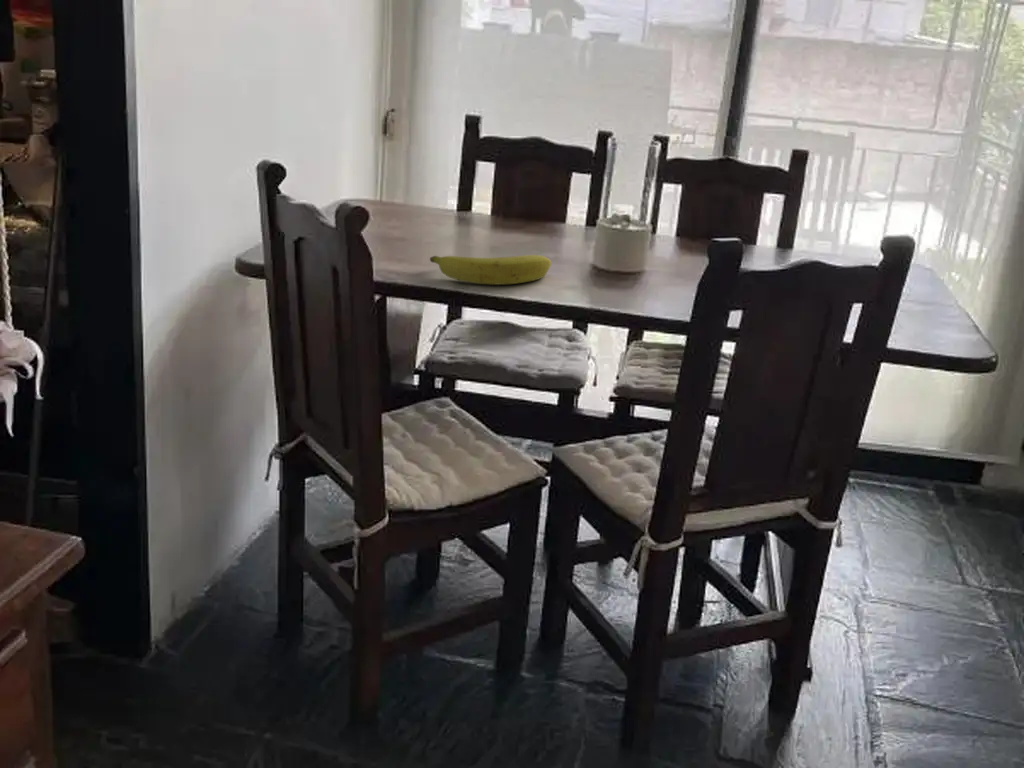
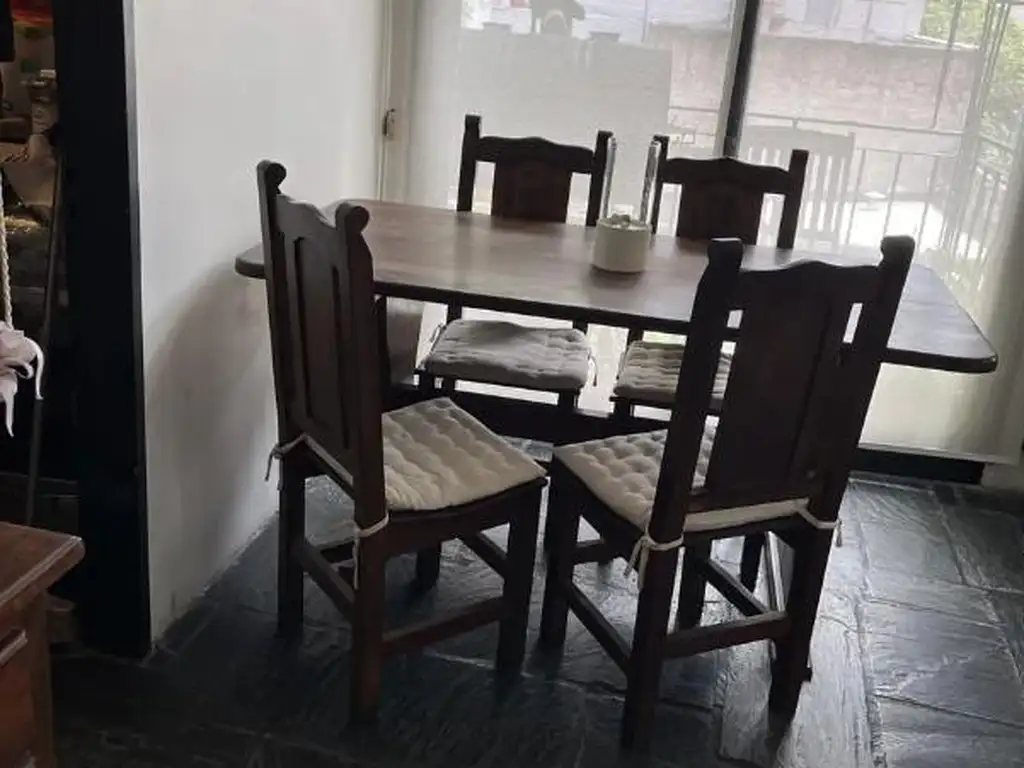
- fruit (498, 264)
